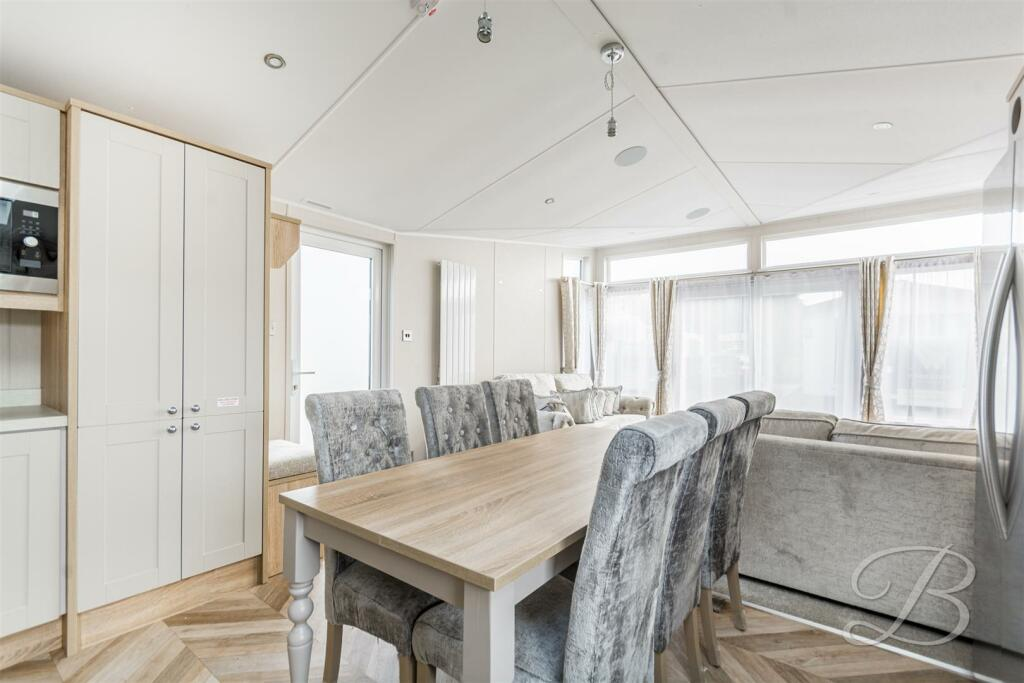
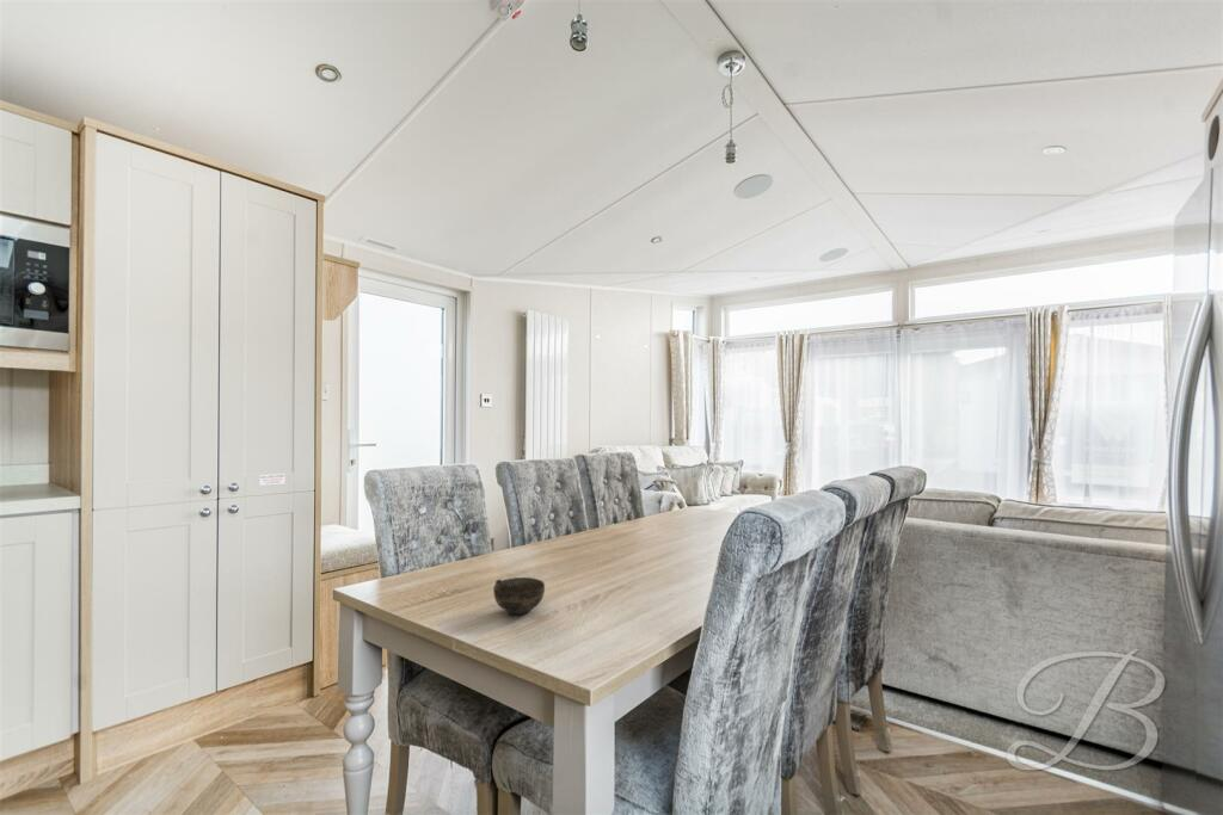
+ cup (515, 597)
